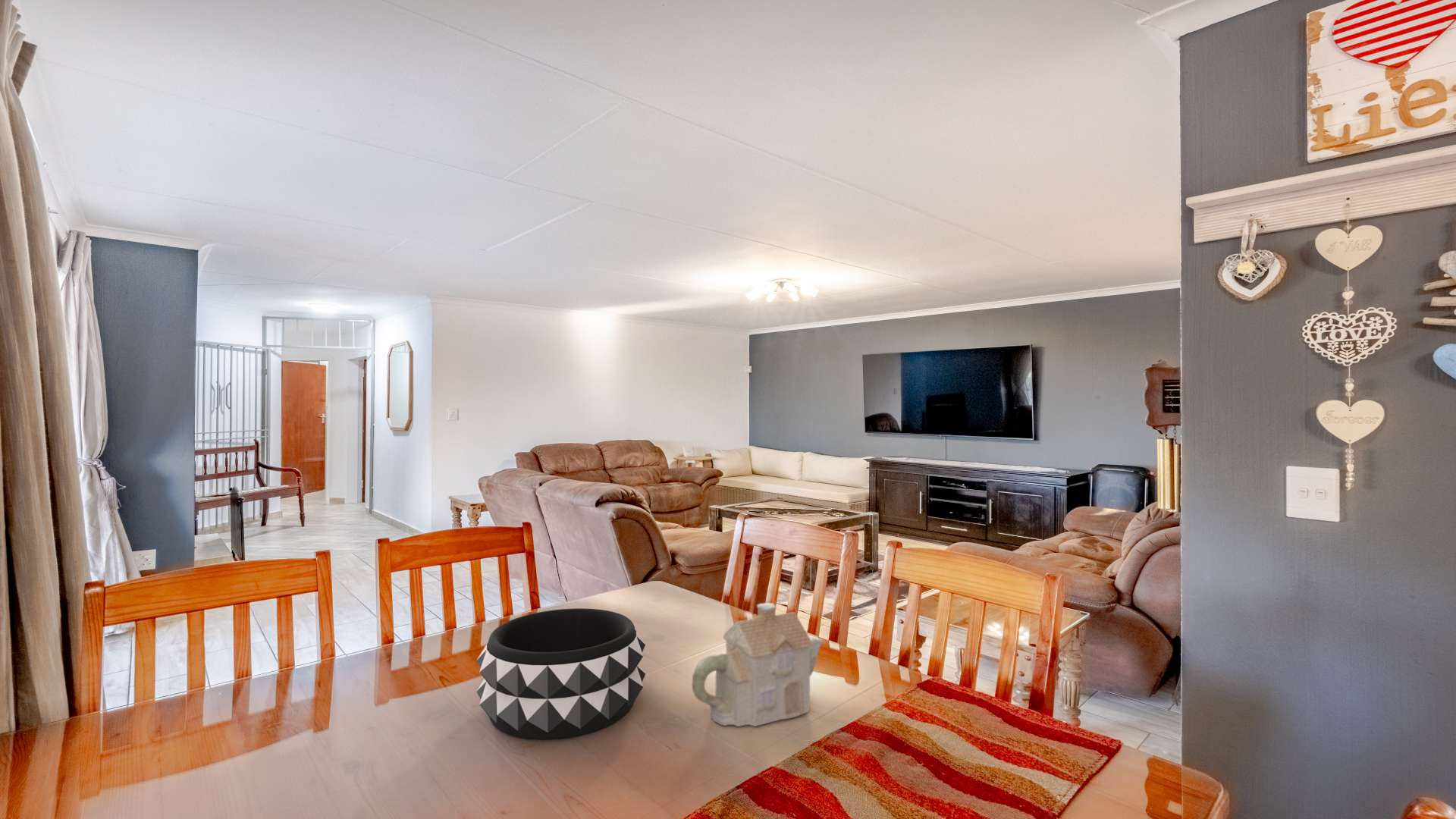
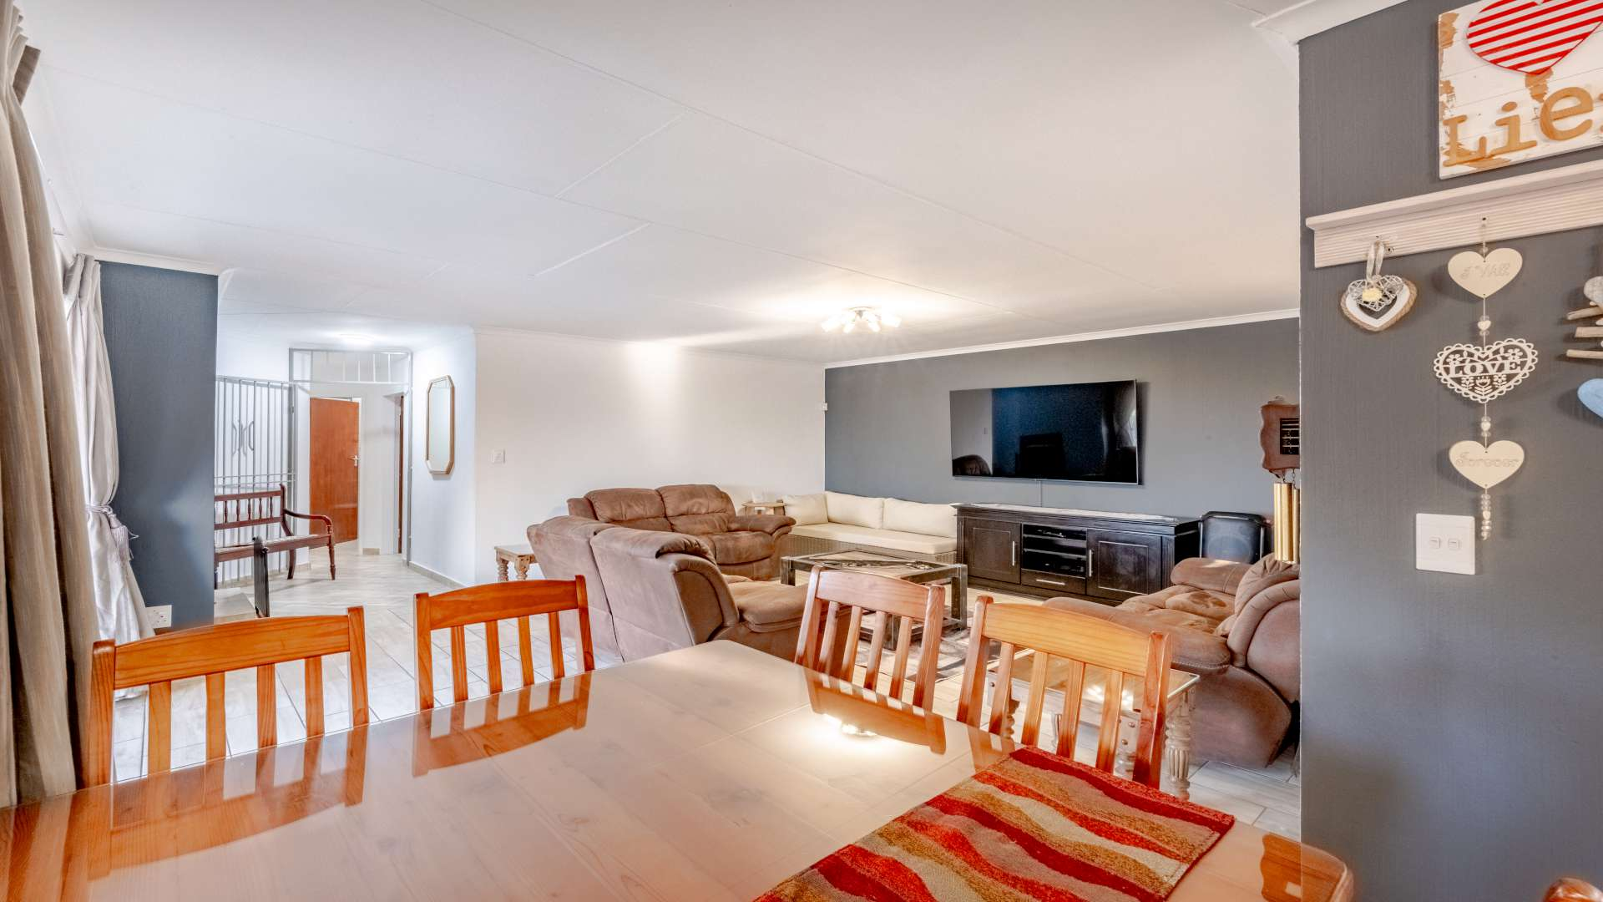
- teapot (761, 656)
- decorative bowl (563, 667)
